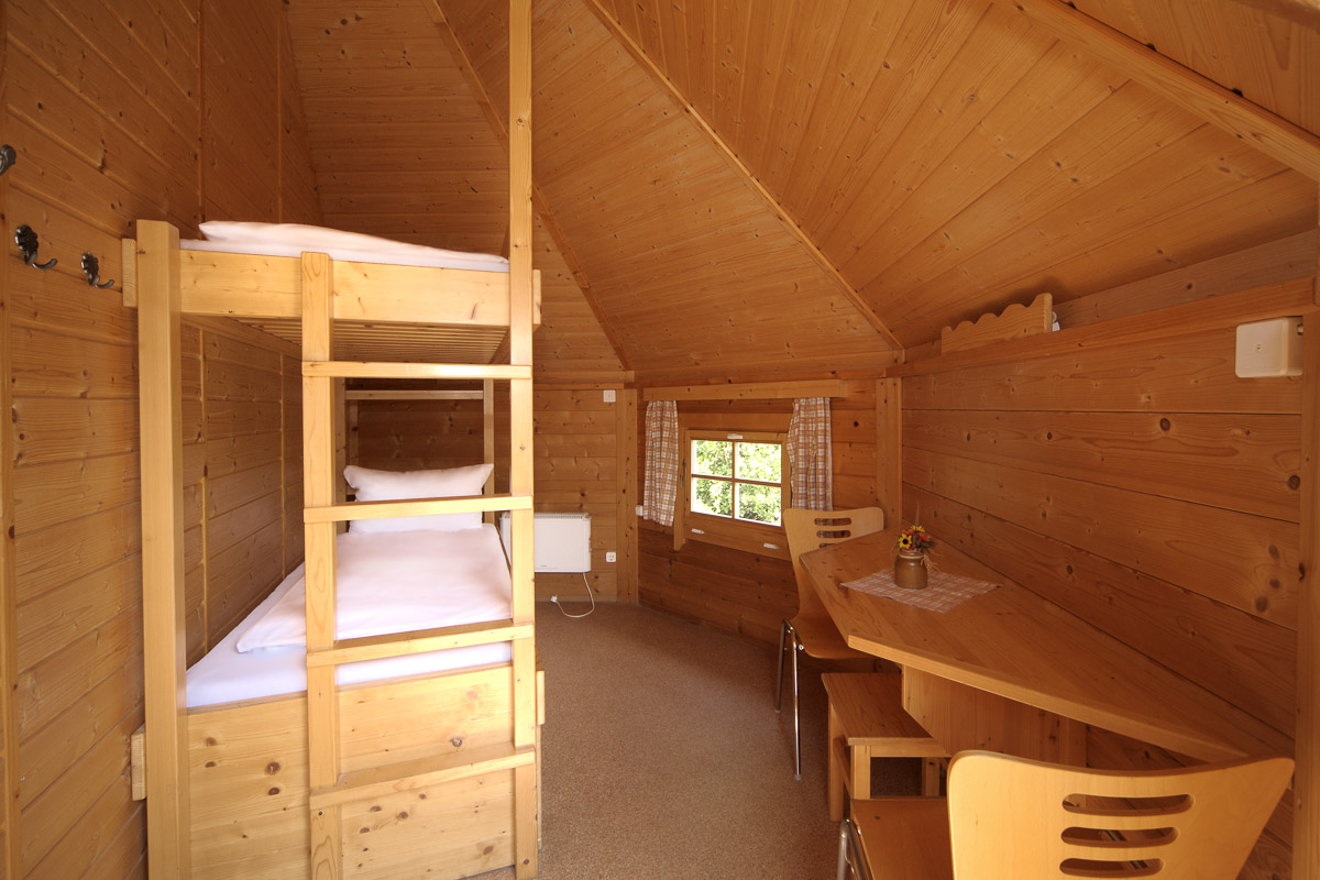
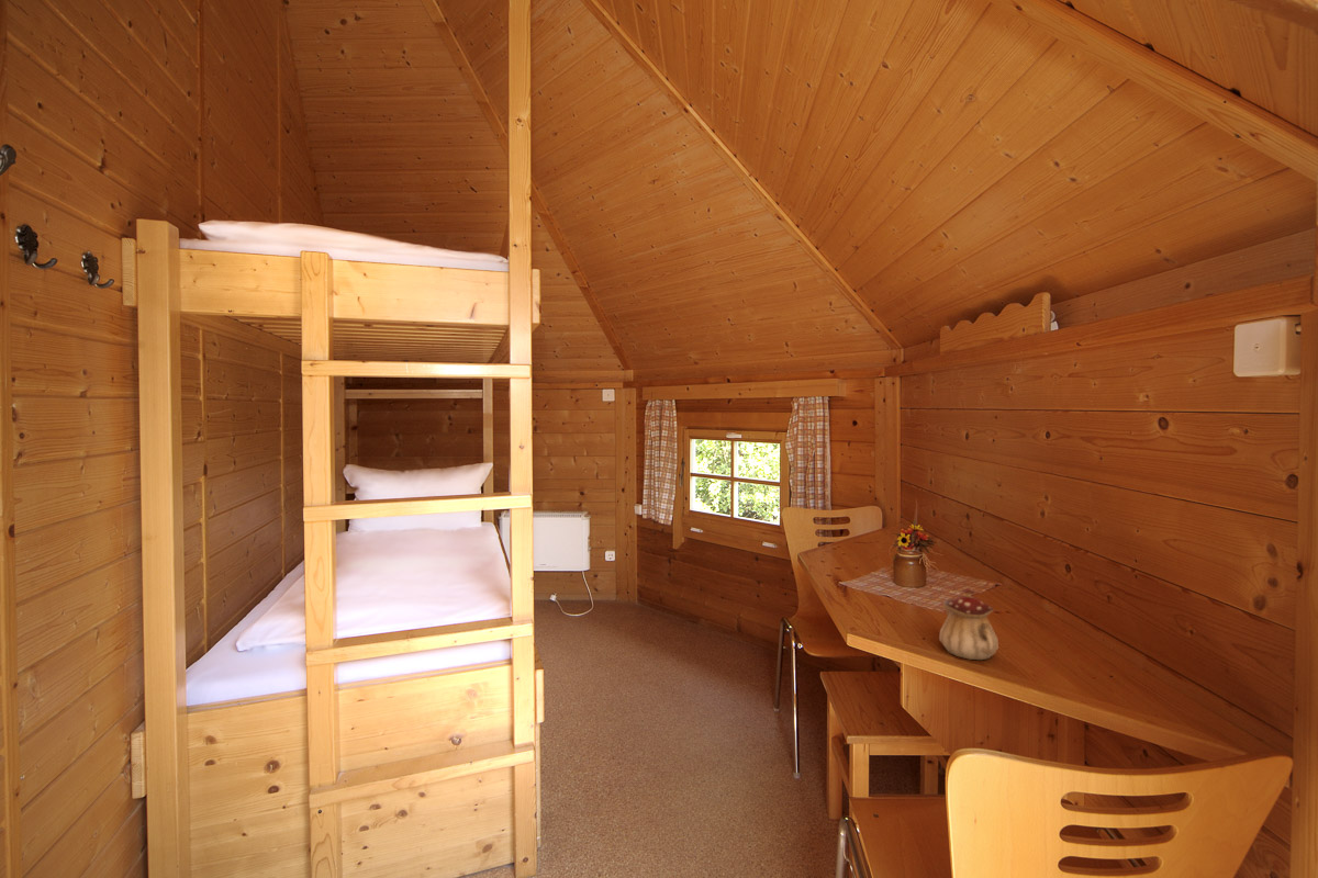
+ teapot (970, 621)
